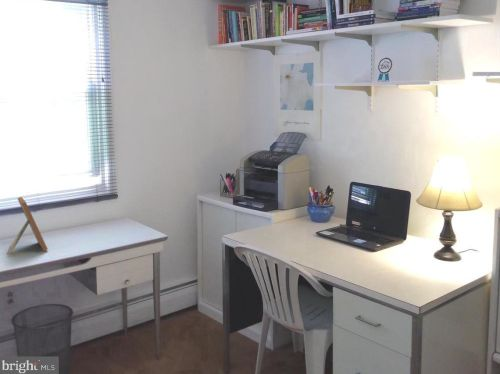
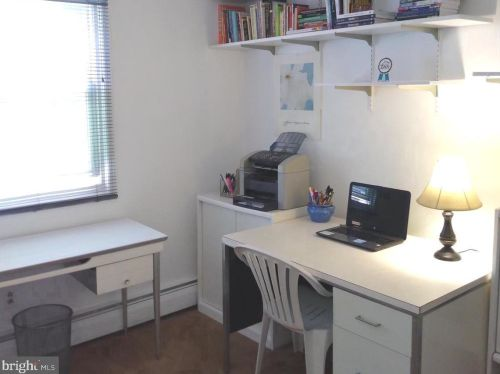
- picture frame (24, 225)
